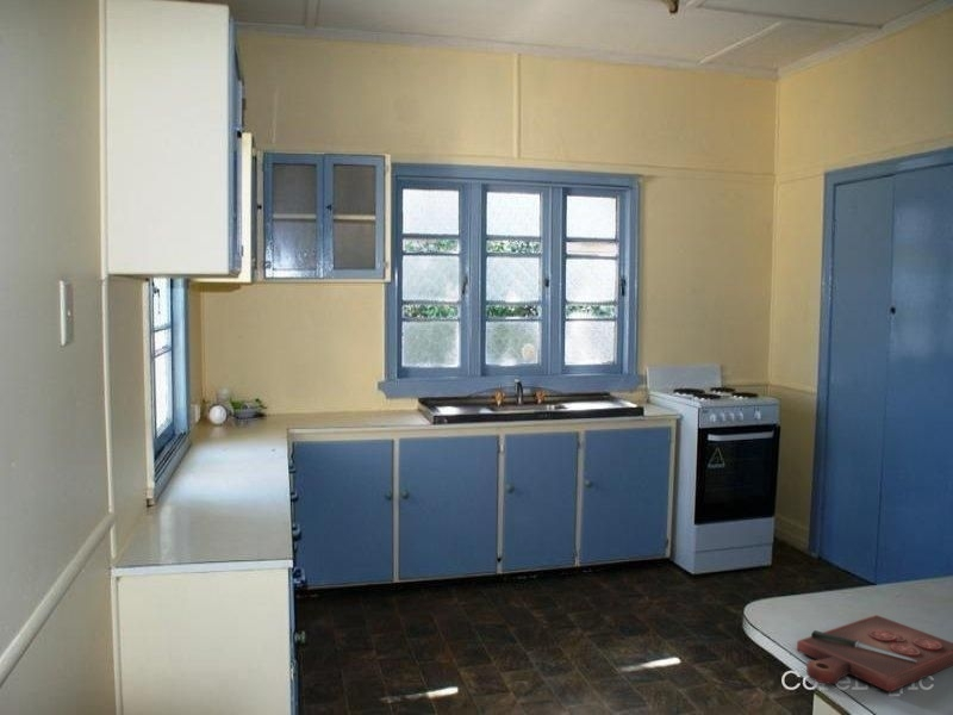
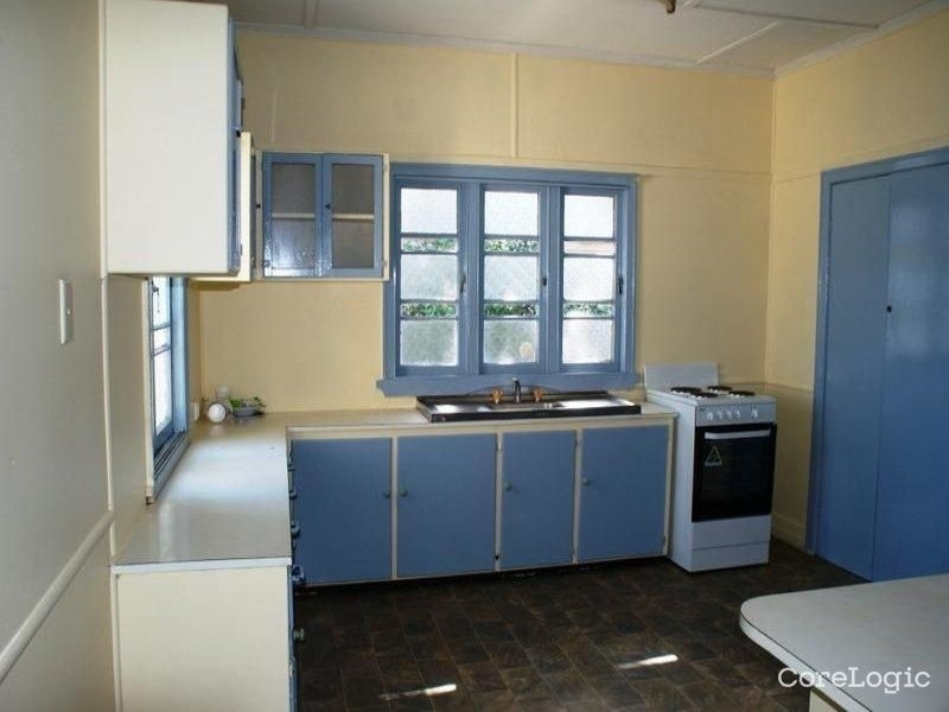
- cutting board (880, 649)
